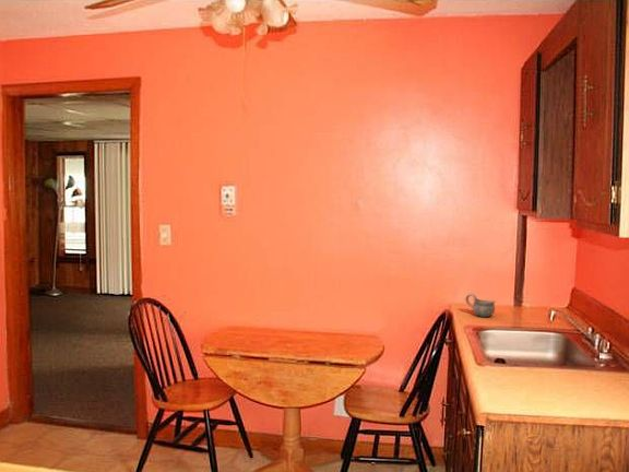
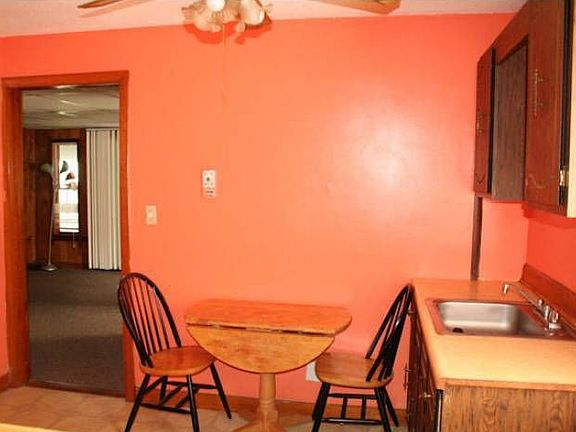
- mug (479, 305)
